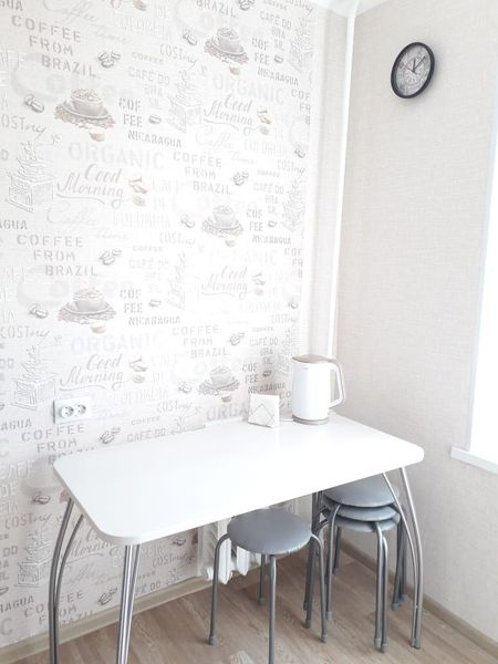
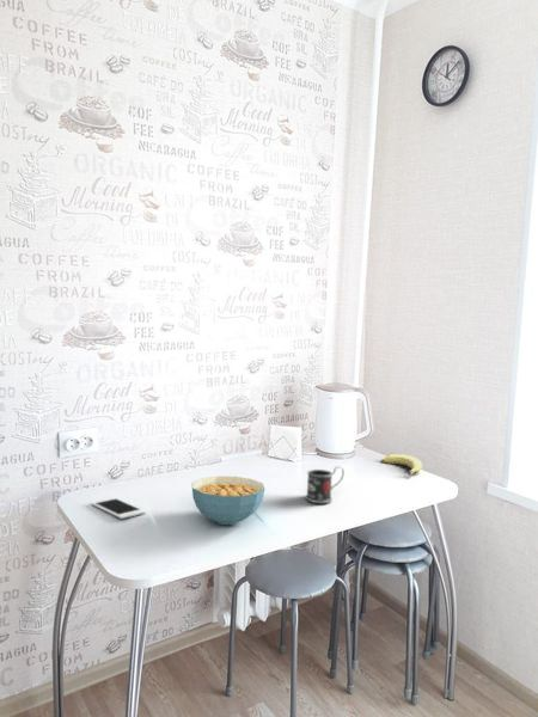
+ cell phone (117, 507)
+ mug (325, 483)
+ cereal bowl (227, 503)
+ fruit (404, 462)
